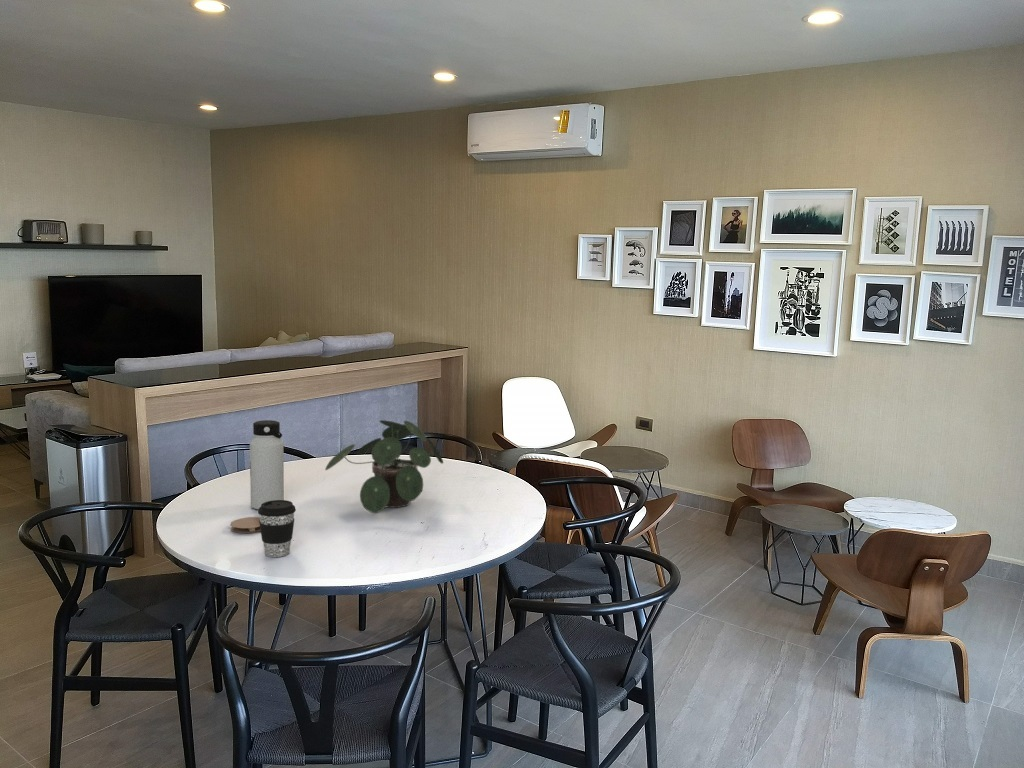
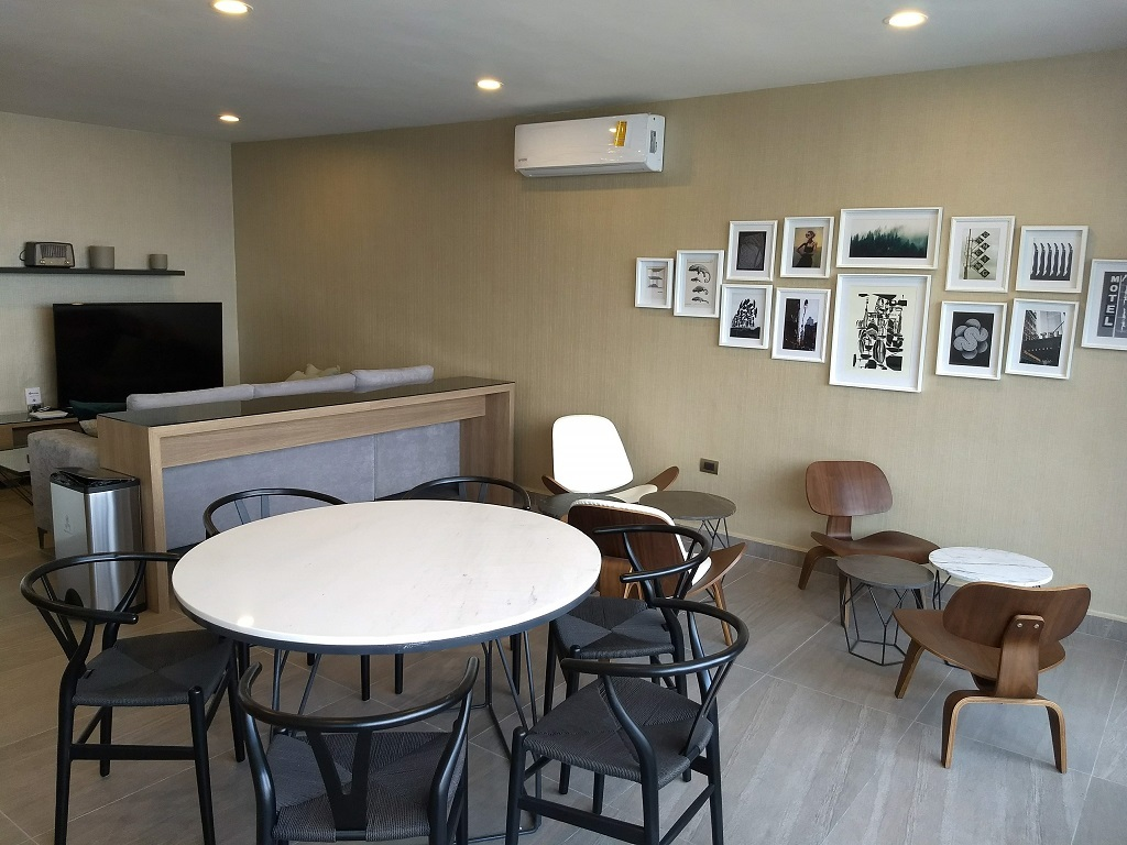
- coffee cup (277, 528)
- potted plant (391, 462)
- water bottle (267, 463)
- coaster (249, 524)
